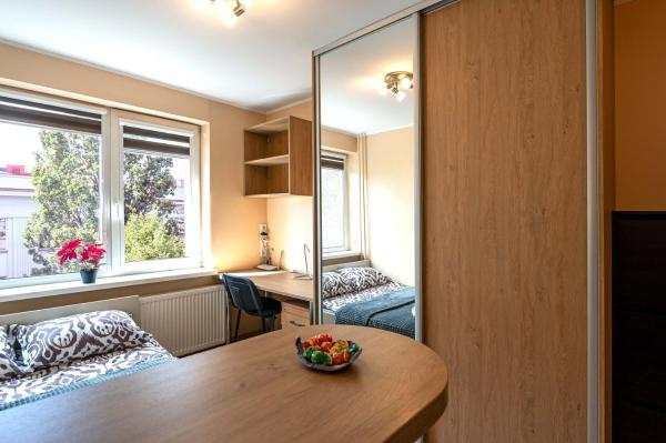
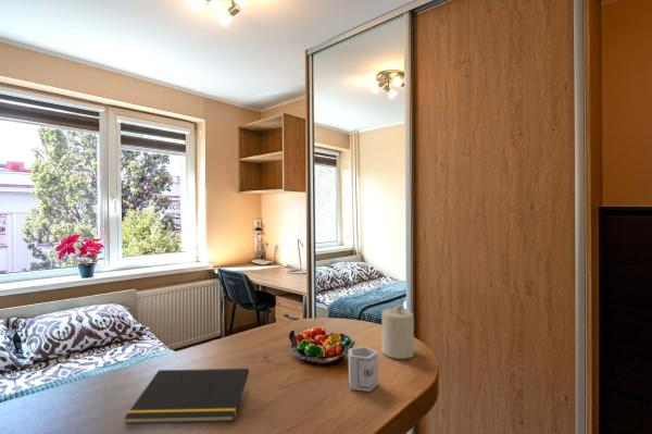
+ cup (361, 367)
+ notepad (192, 393)
+ candle (397, 327)
